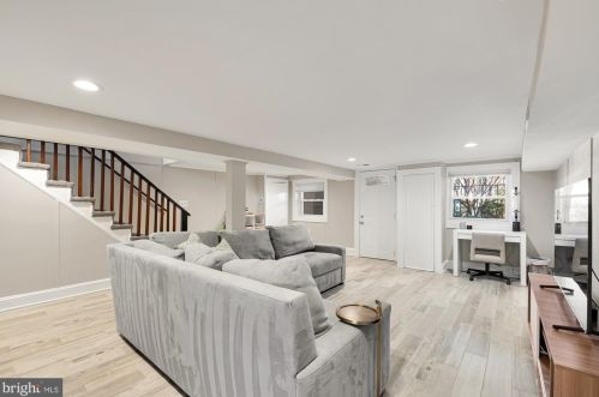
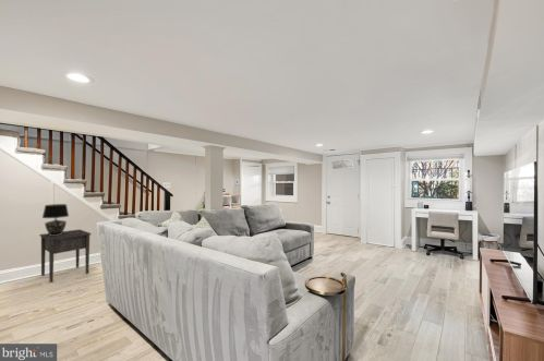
+ nightstand (65, 251)
+ table lamp (56, 219)
